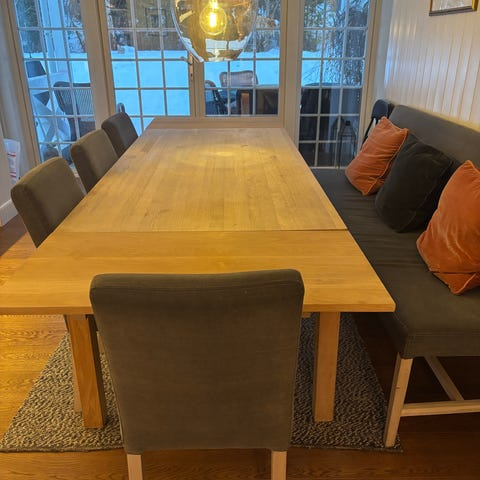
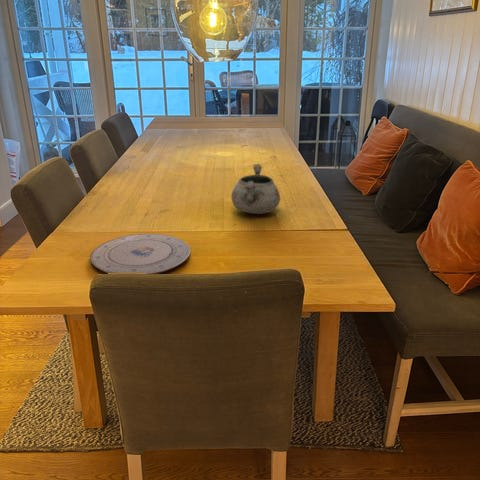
+ plate (141, 254)
+ decorative bowl (255, 191)
